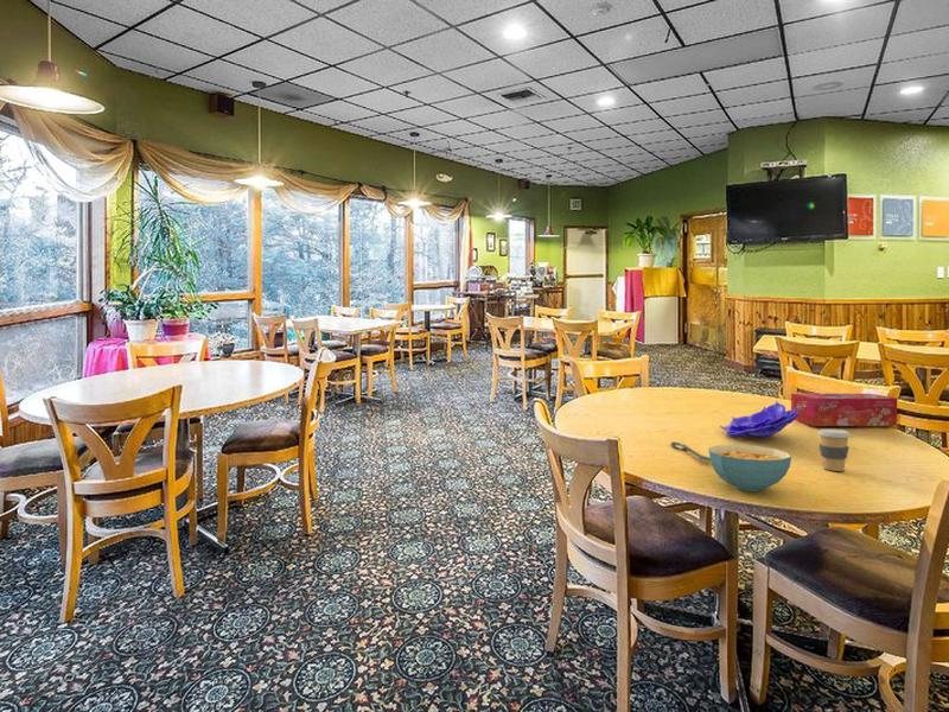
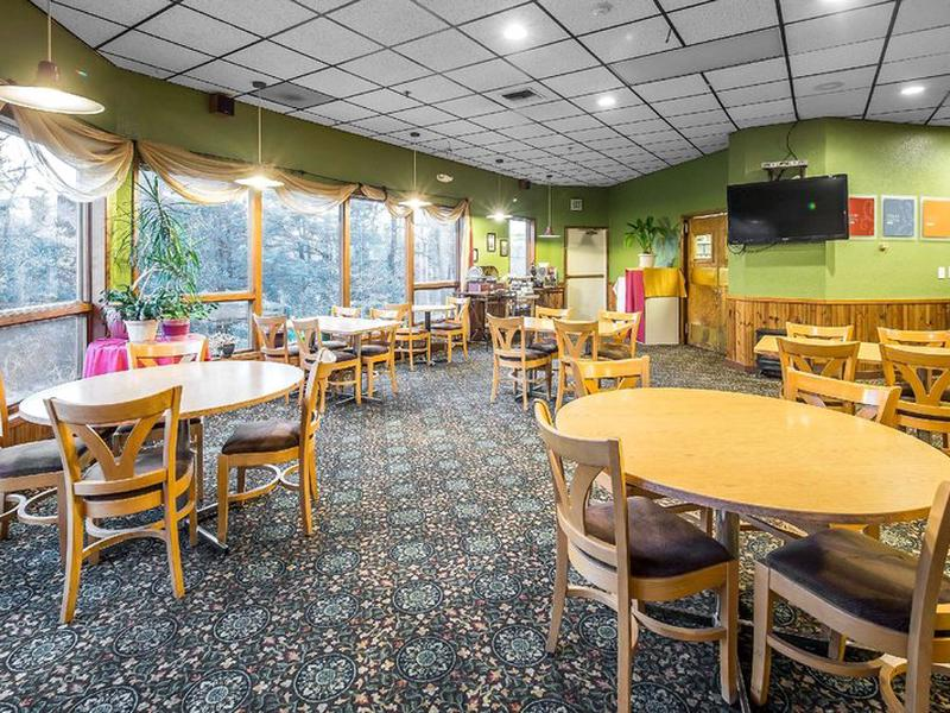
- decorative bowl (757, 419)
- tissue box (841, 408)
- coffee cup (833, 450)
- spoon (690, 451)
- cereal bowl (747, 470)
